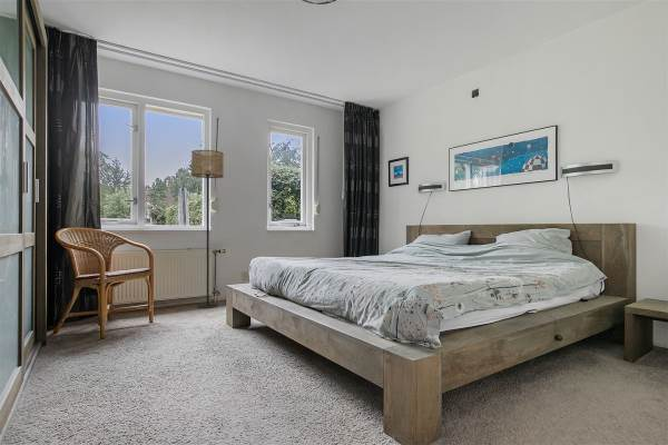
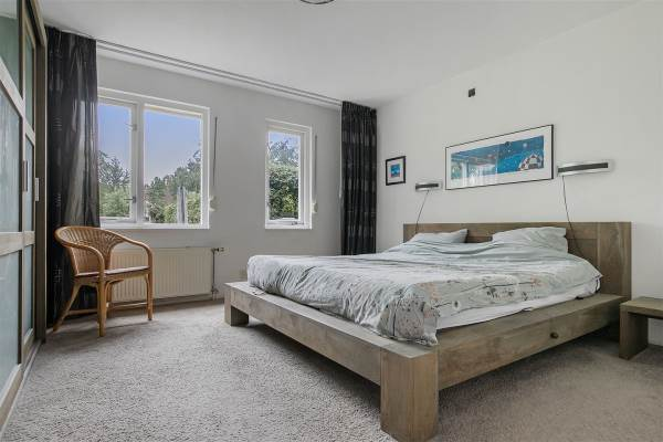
- floor lamp (207, 229)
